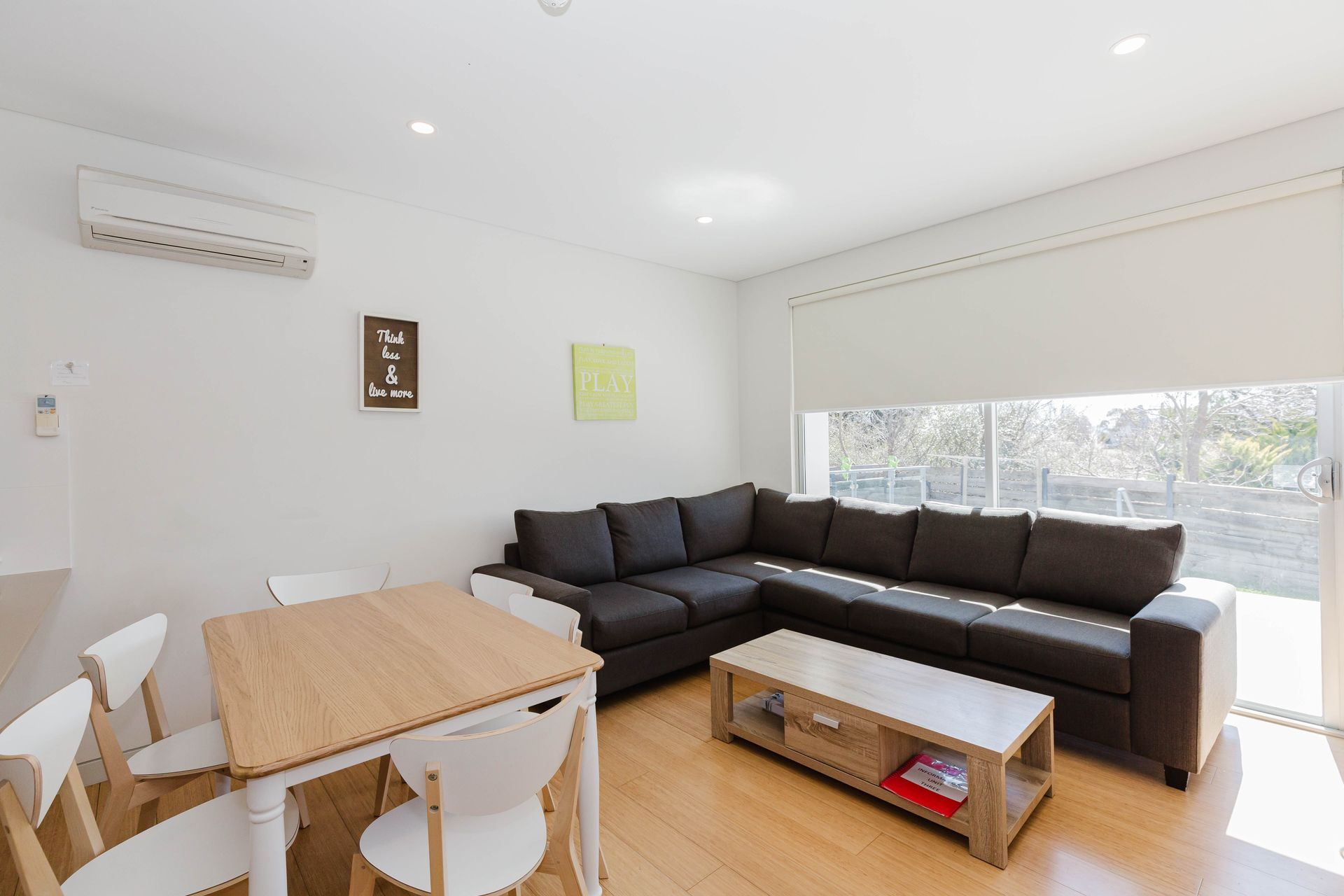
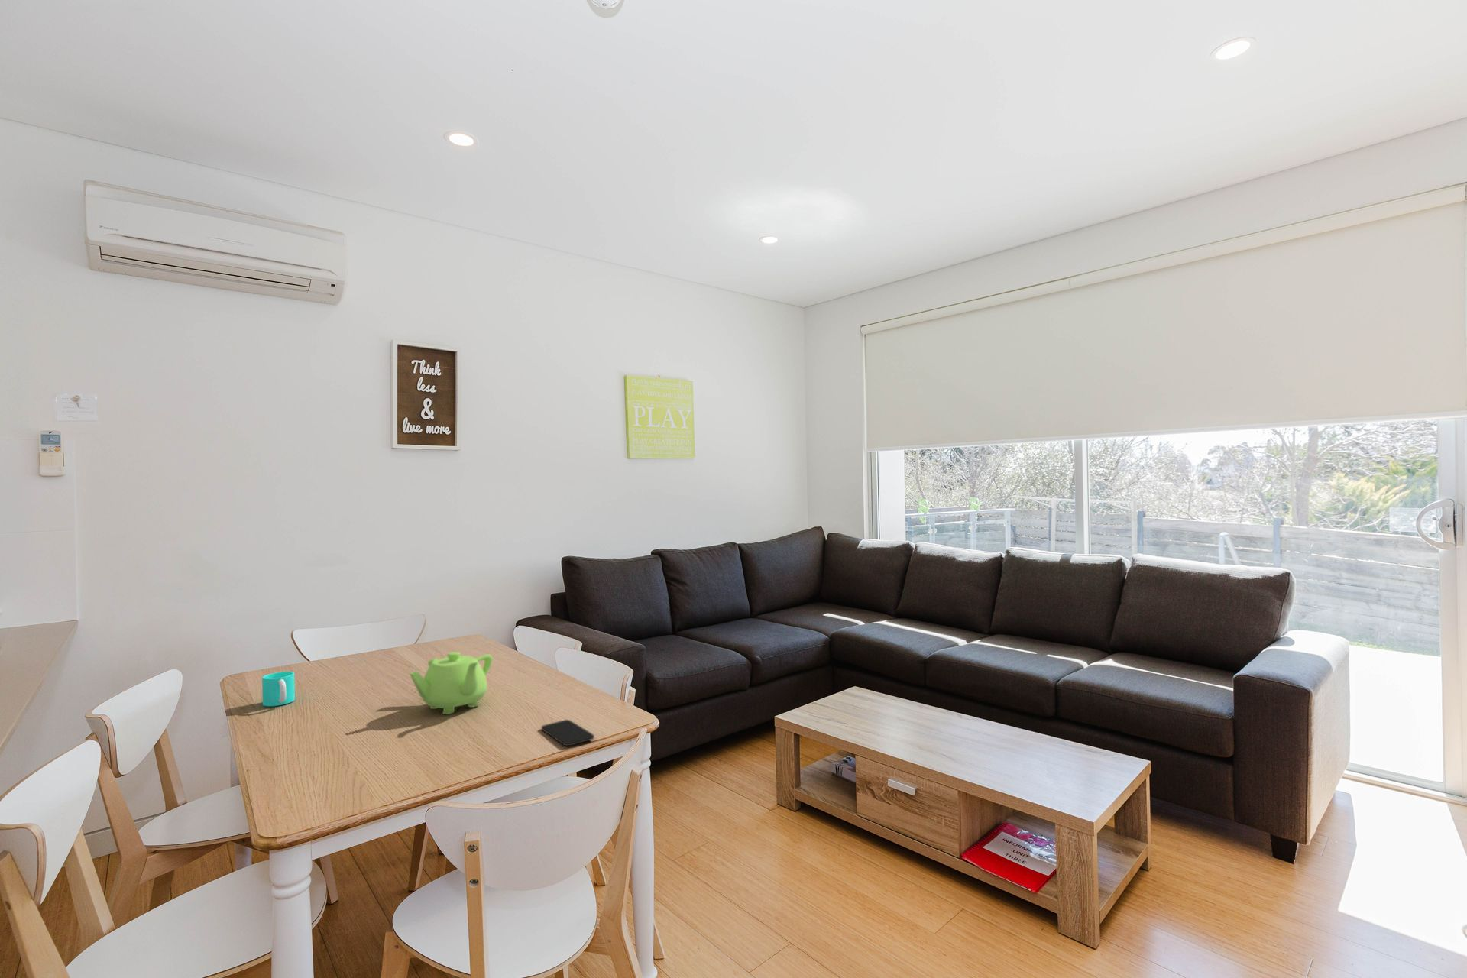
+ cup (279, 689)
+ smartphone (566, 732)
+ teapot (452, 679)
